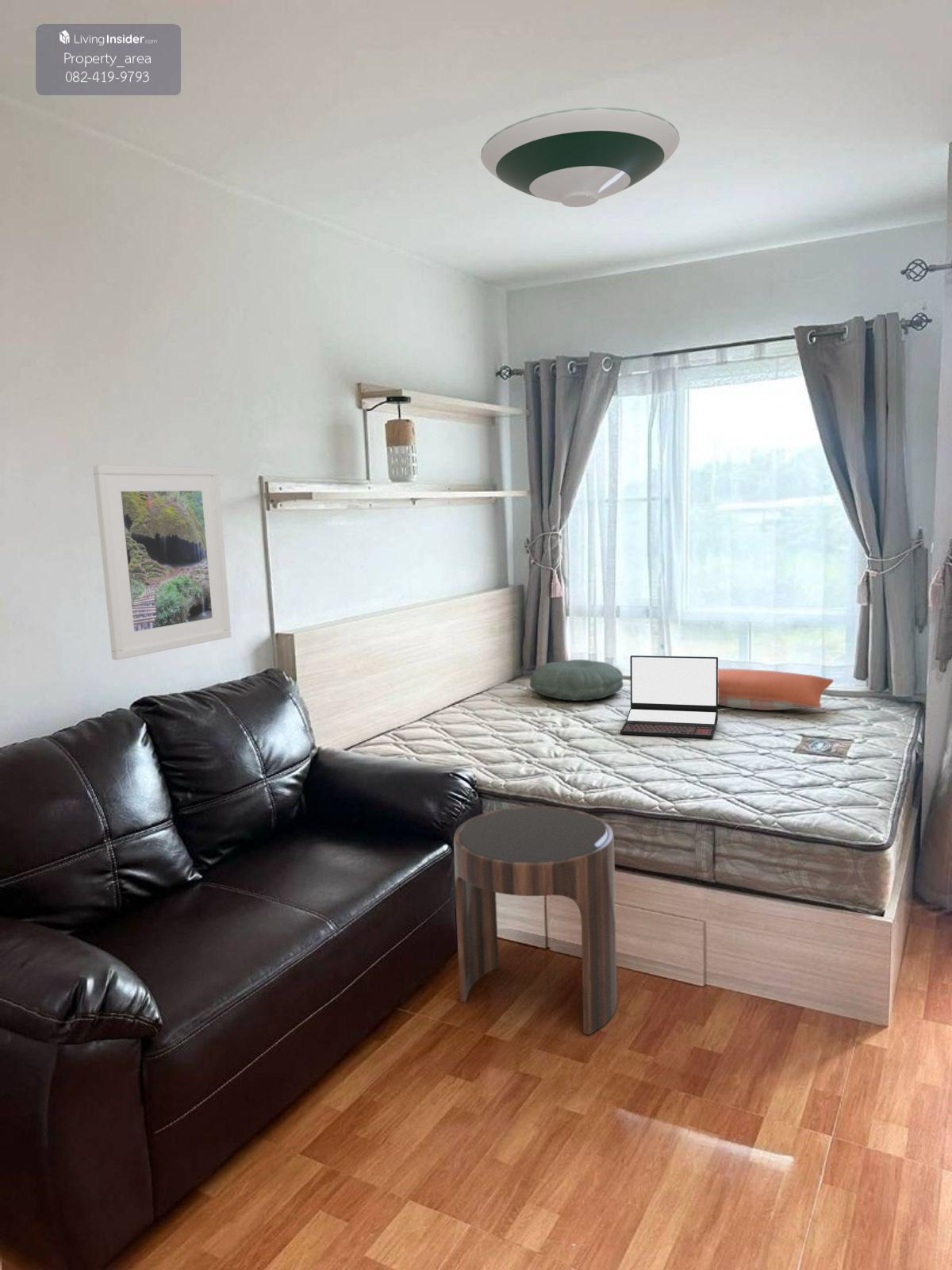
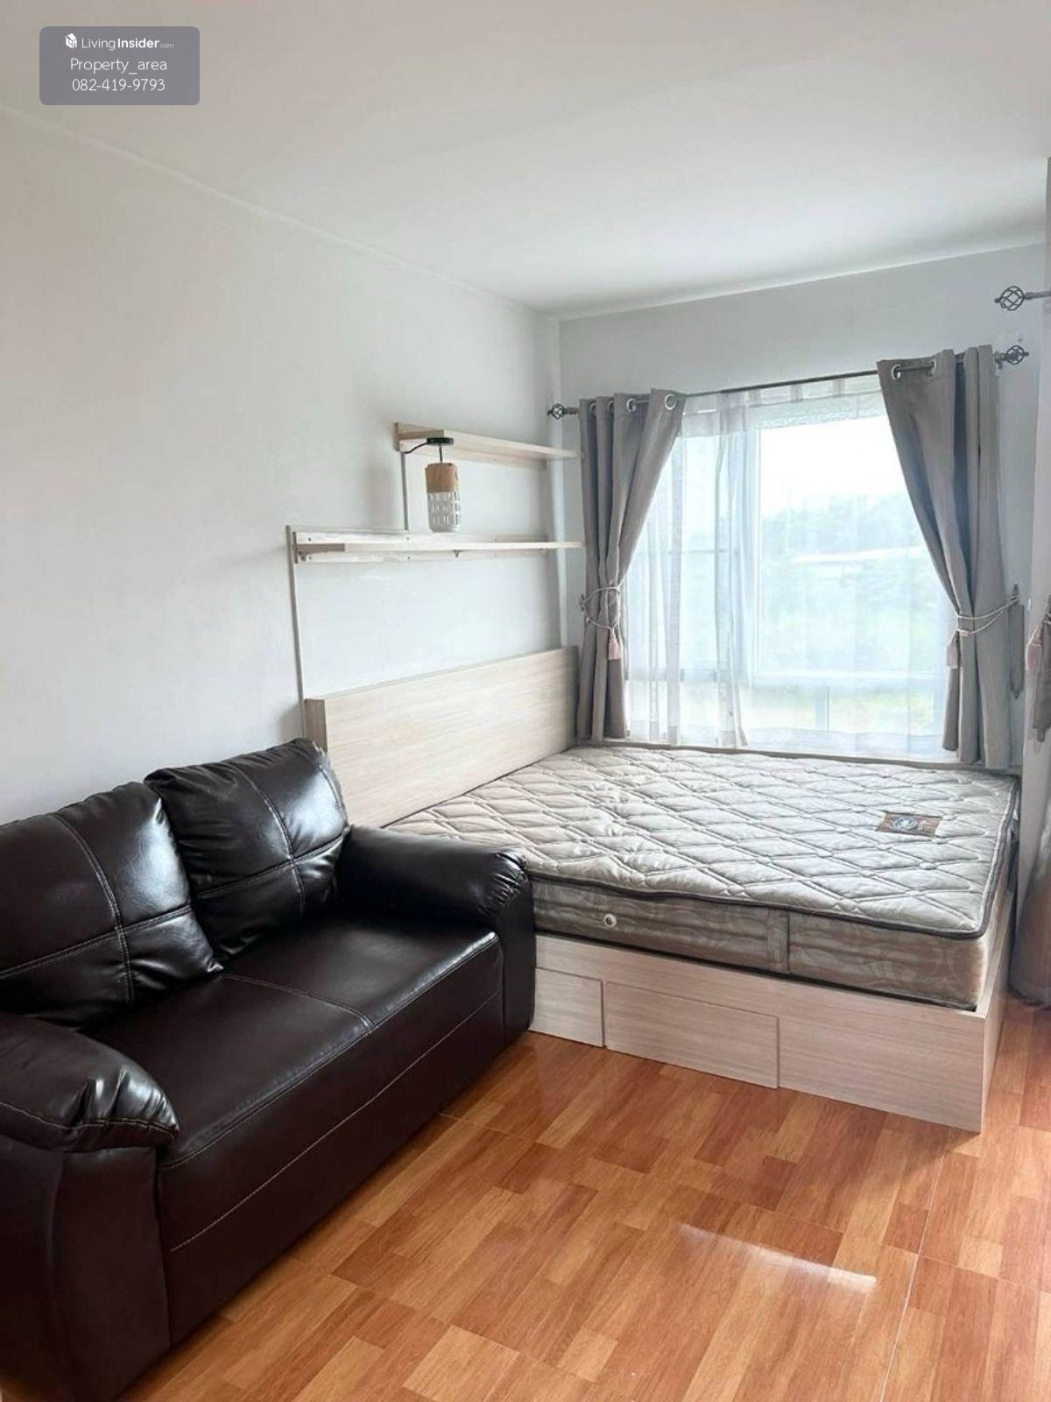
- side table (536, 895)
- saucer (579, 176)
- pillow (578, 679)
- laptop (670, 695)
- pillow (752, 688)
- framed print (167, 558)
